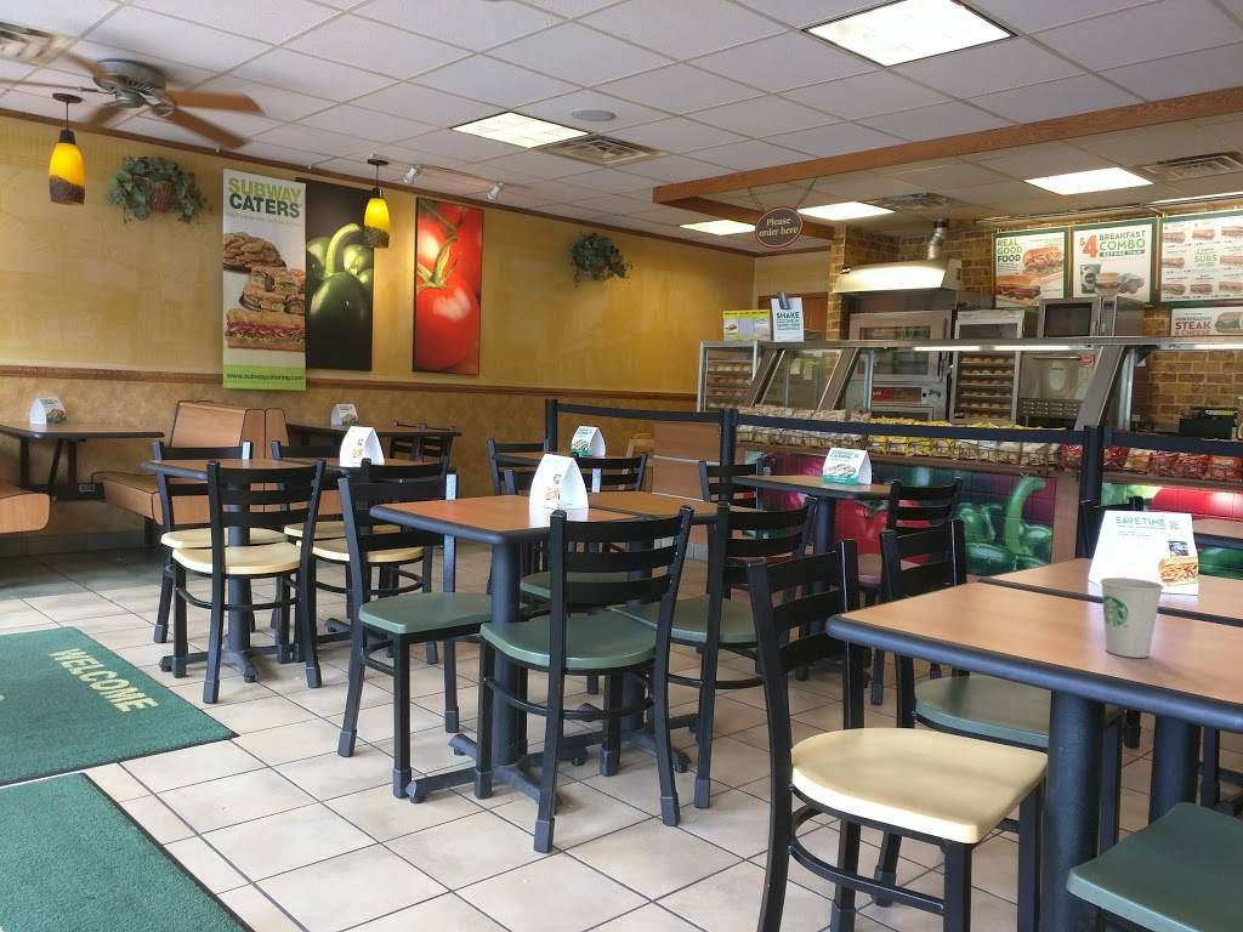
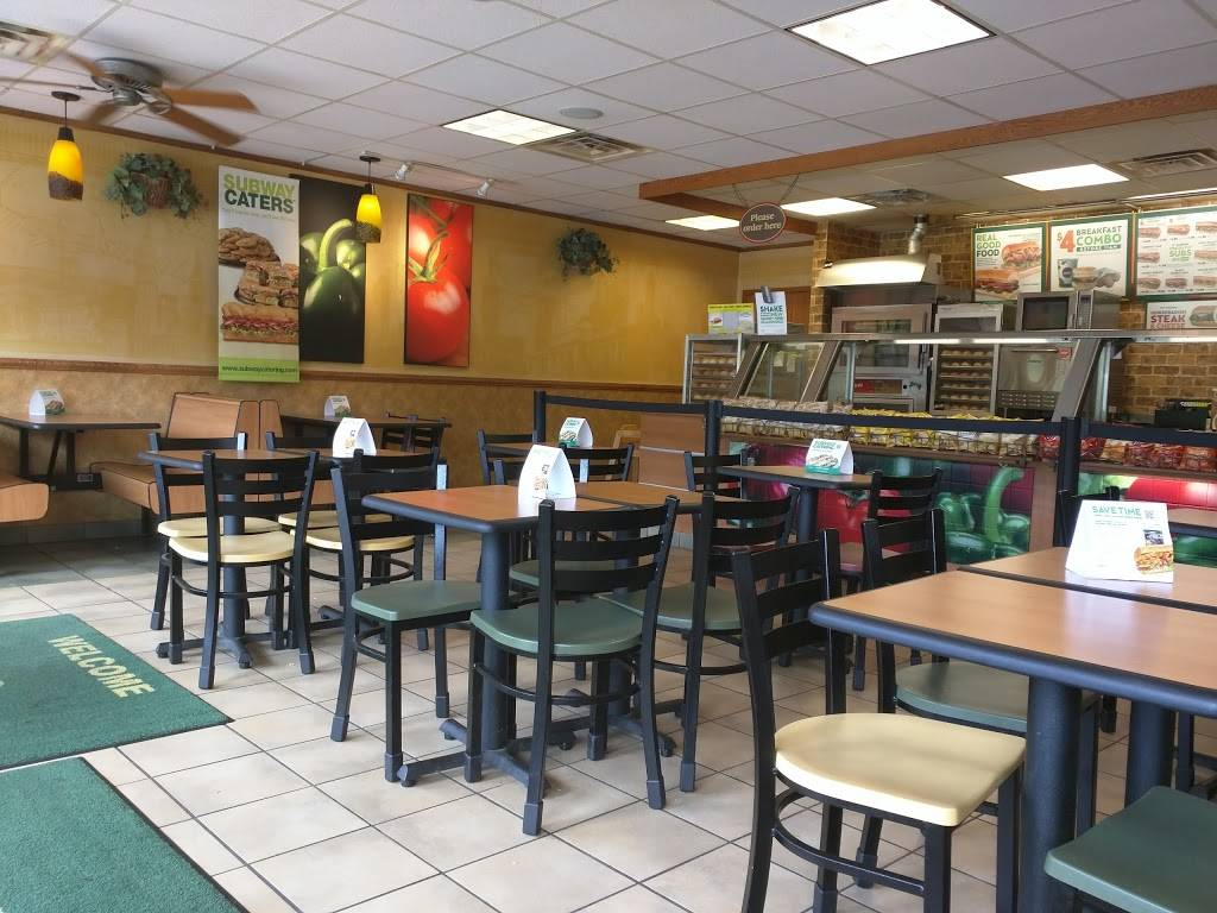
- paper cup (1129, 618)
